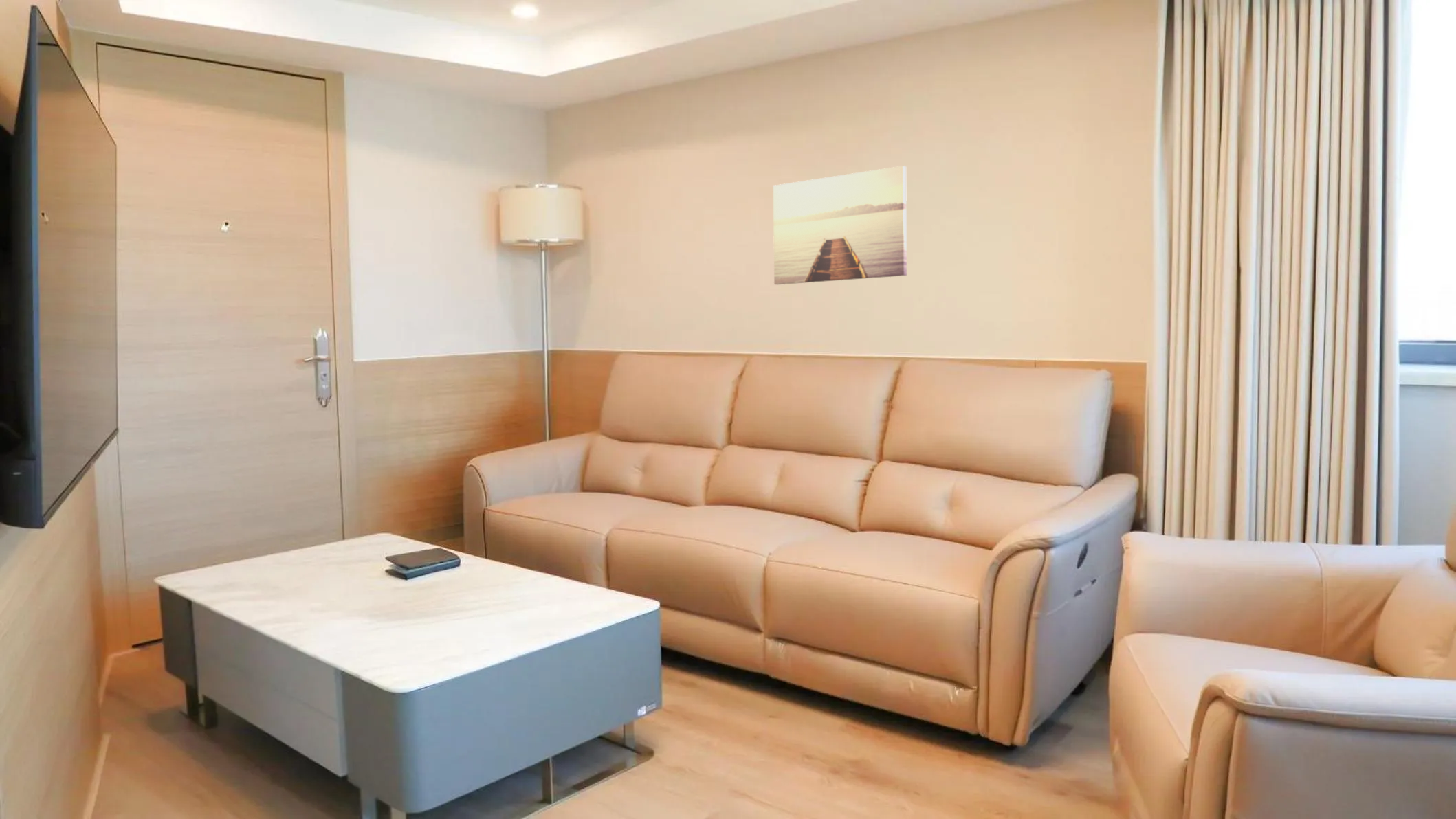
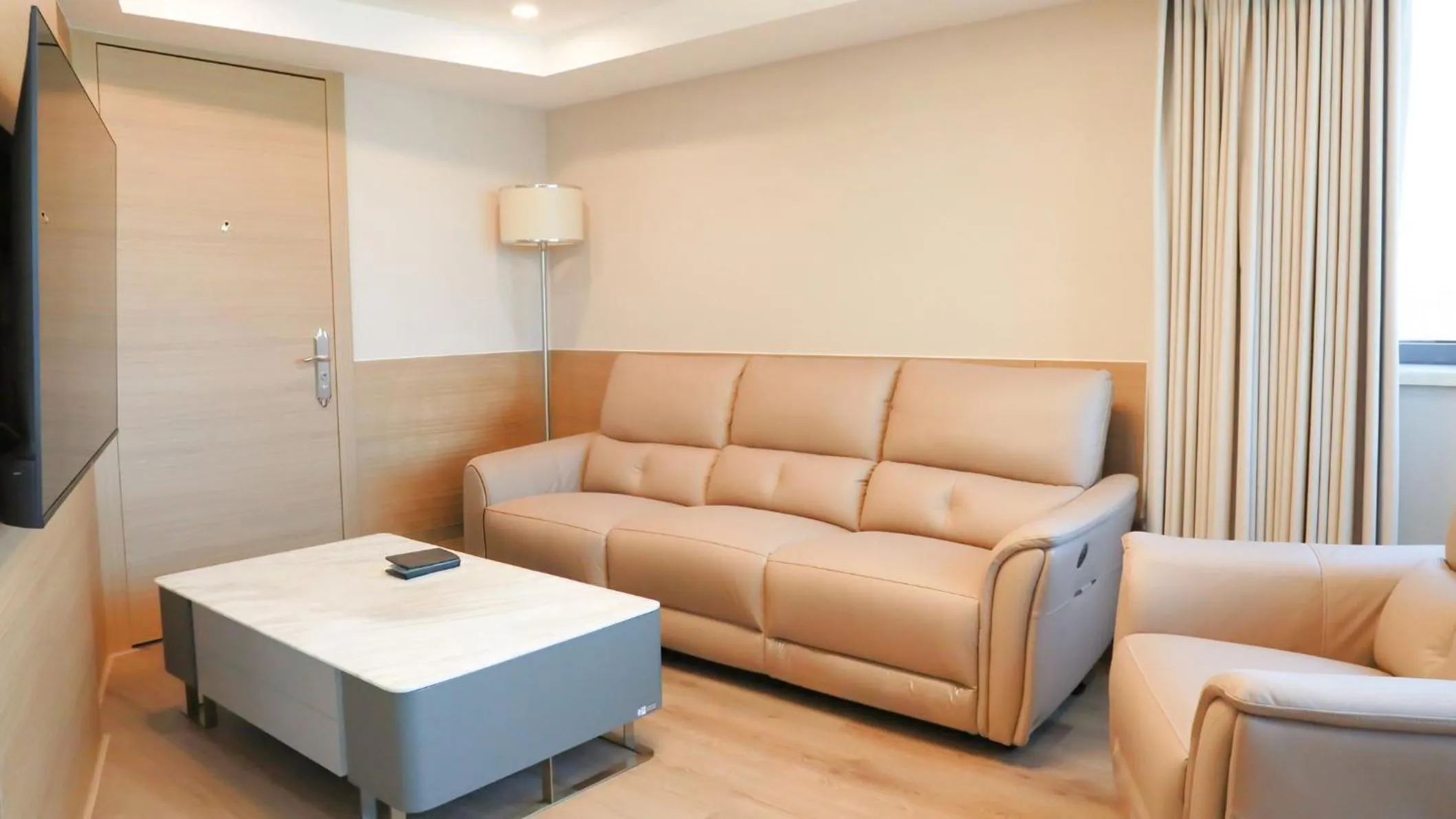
- wall art (837, 228)
